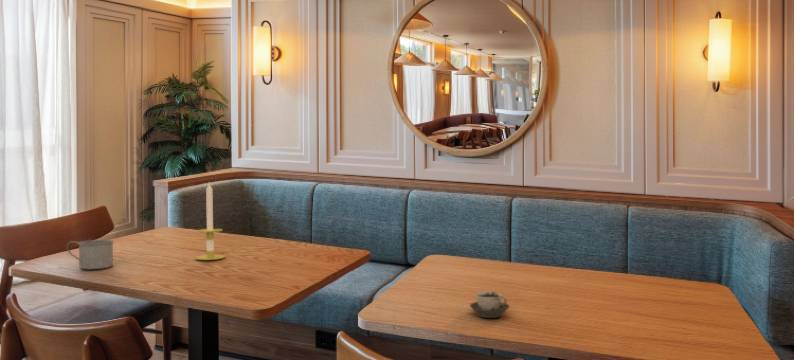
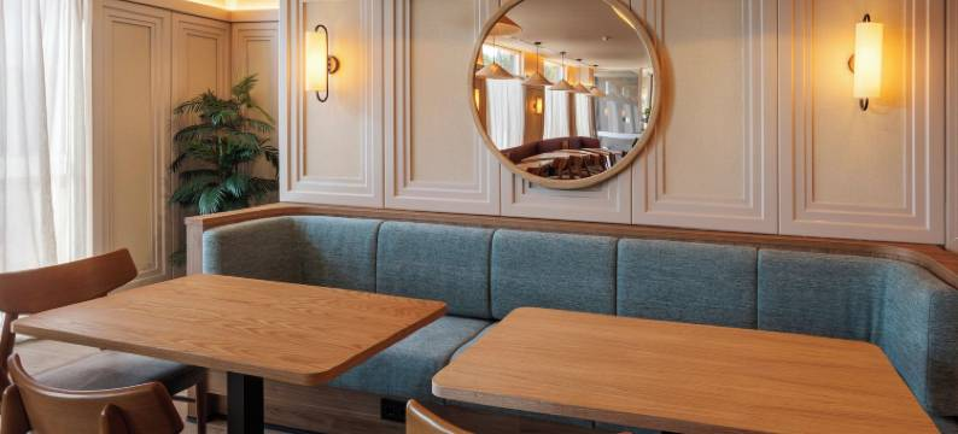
- cup (489, 304)
- candle (209, 219)
- mug (93, 253)
